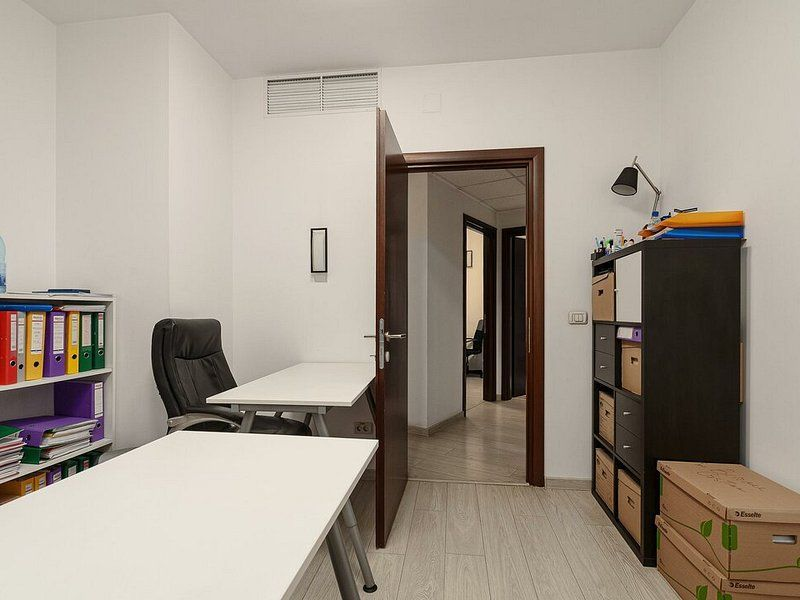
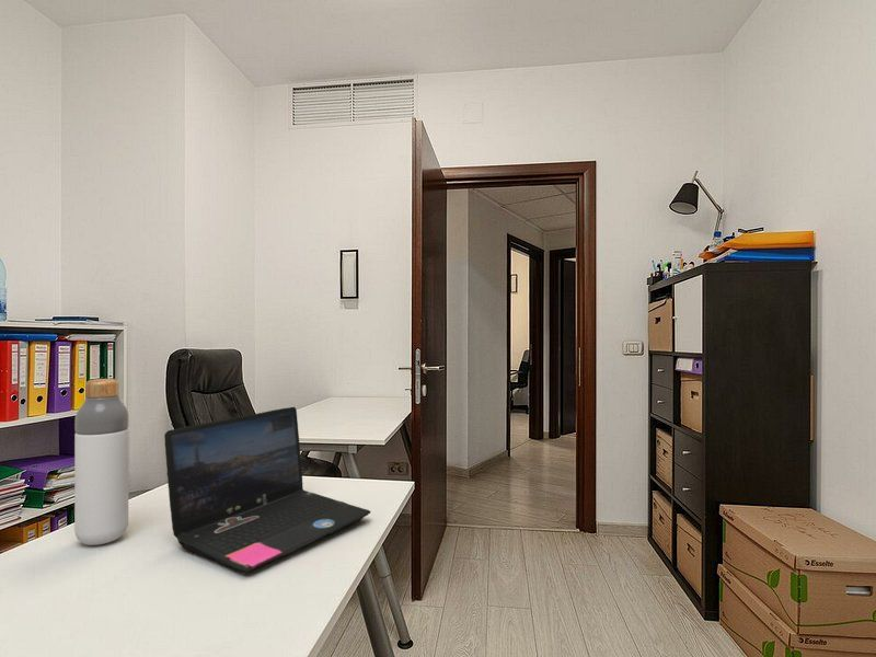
+ bottle (102, 459)
+ laptop (274, 476)
